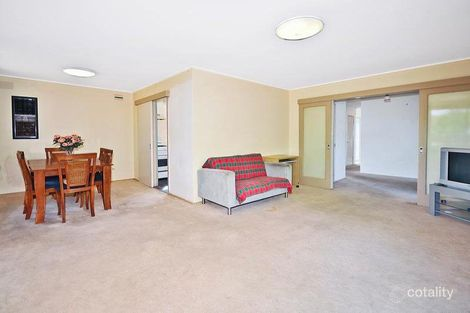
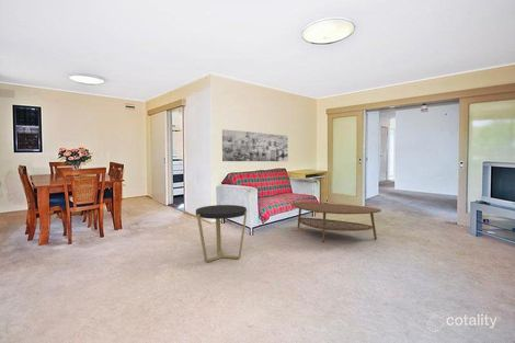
+ side table (219, 232)
+ wall art (258, 147)
+ coffee table (330, 221)
